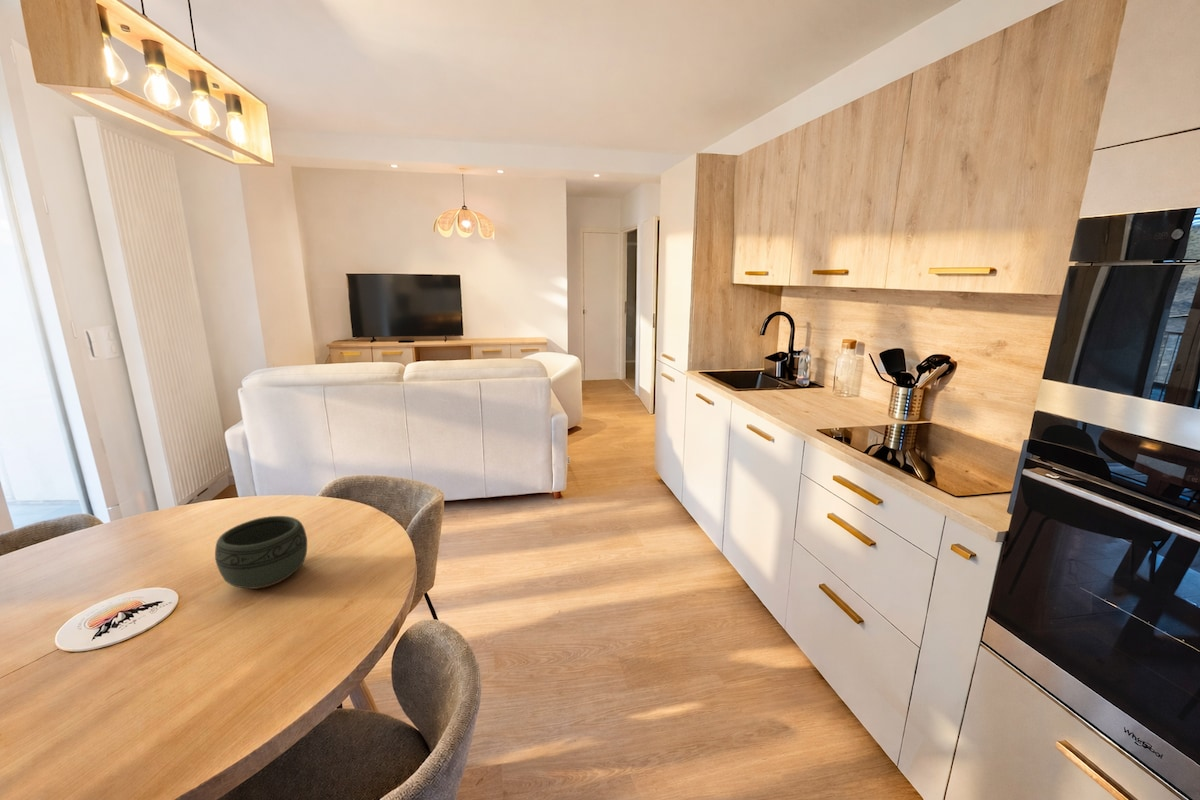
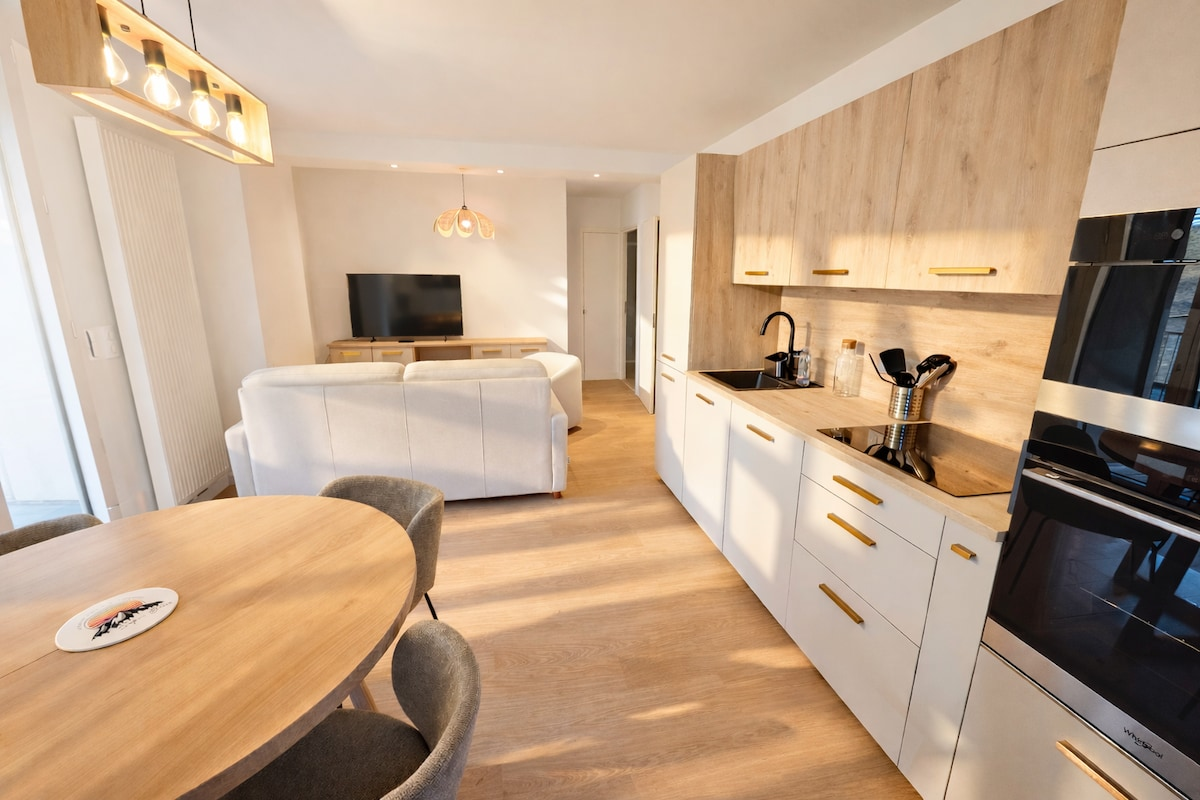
- bowl (263, 552)
